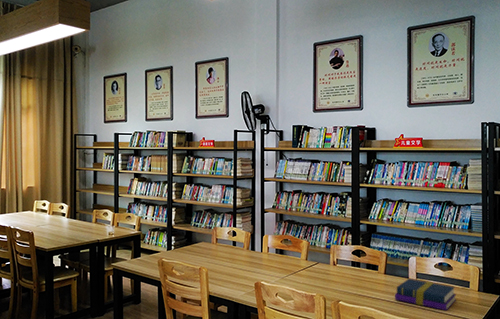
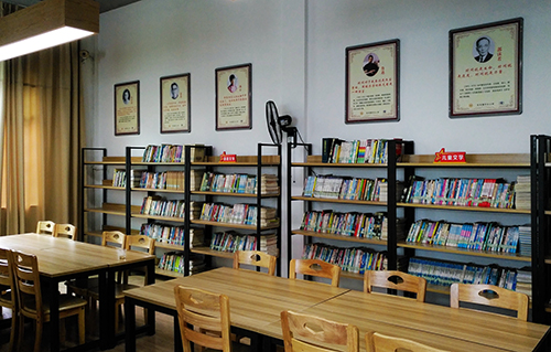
- book (425, 293)
